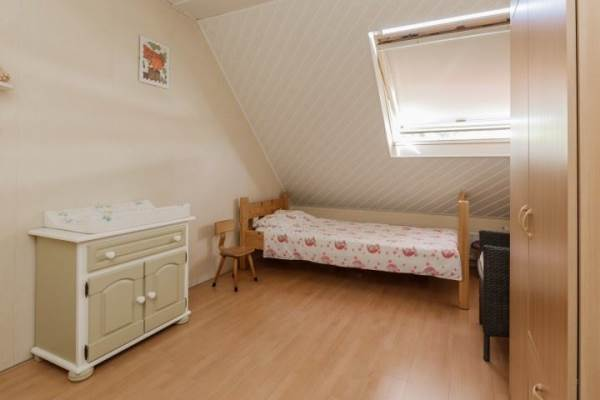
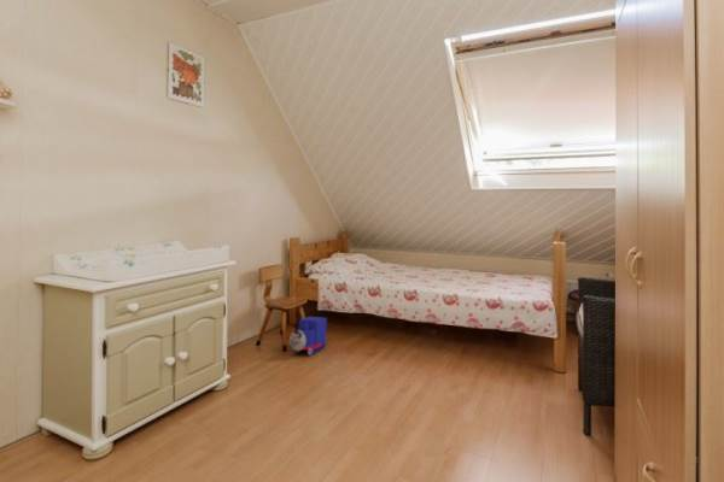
+ toy train (306, 336)
